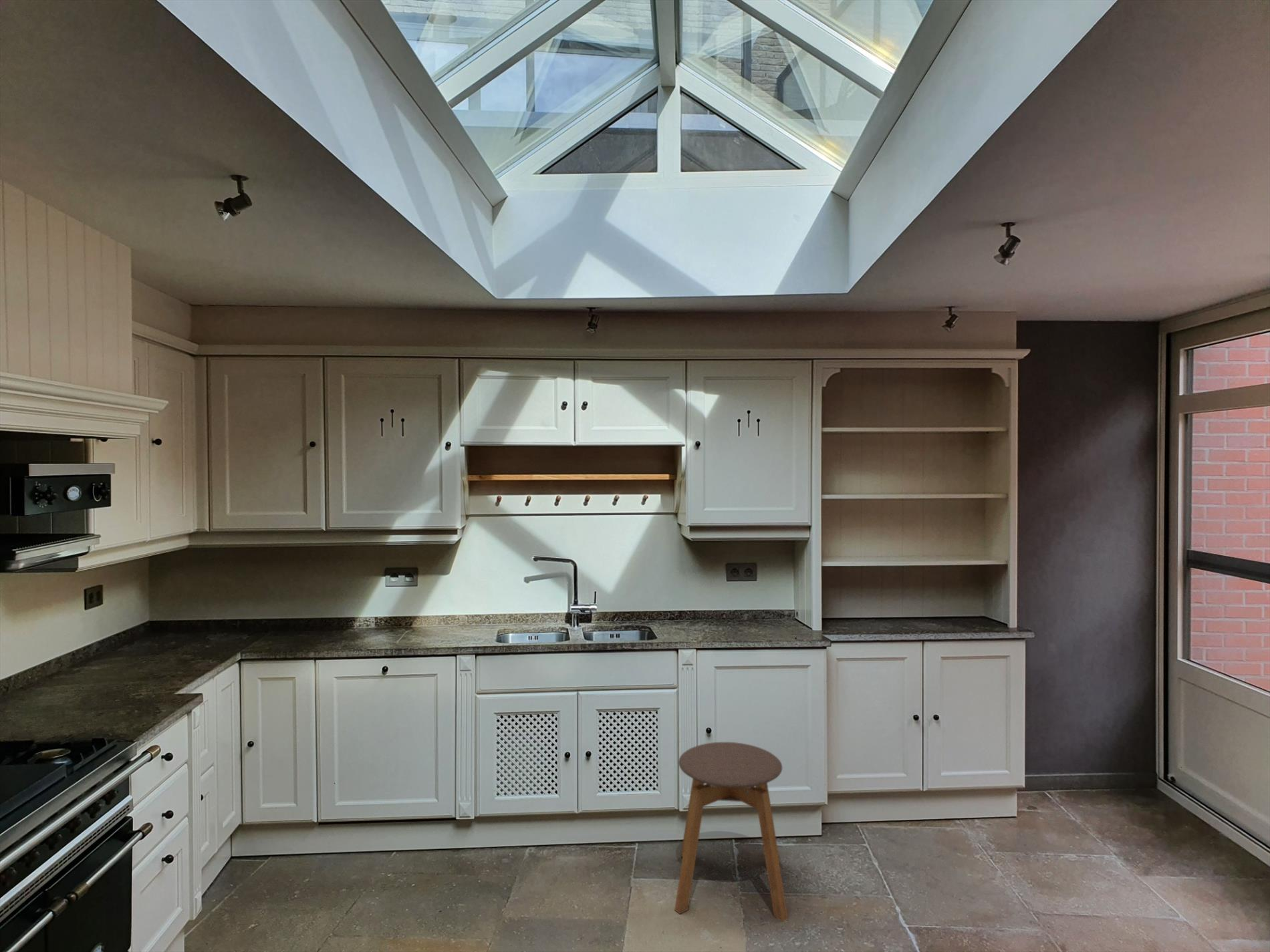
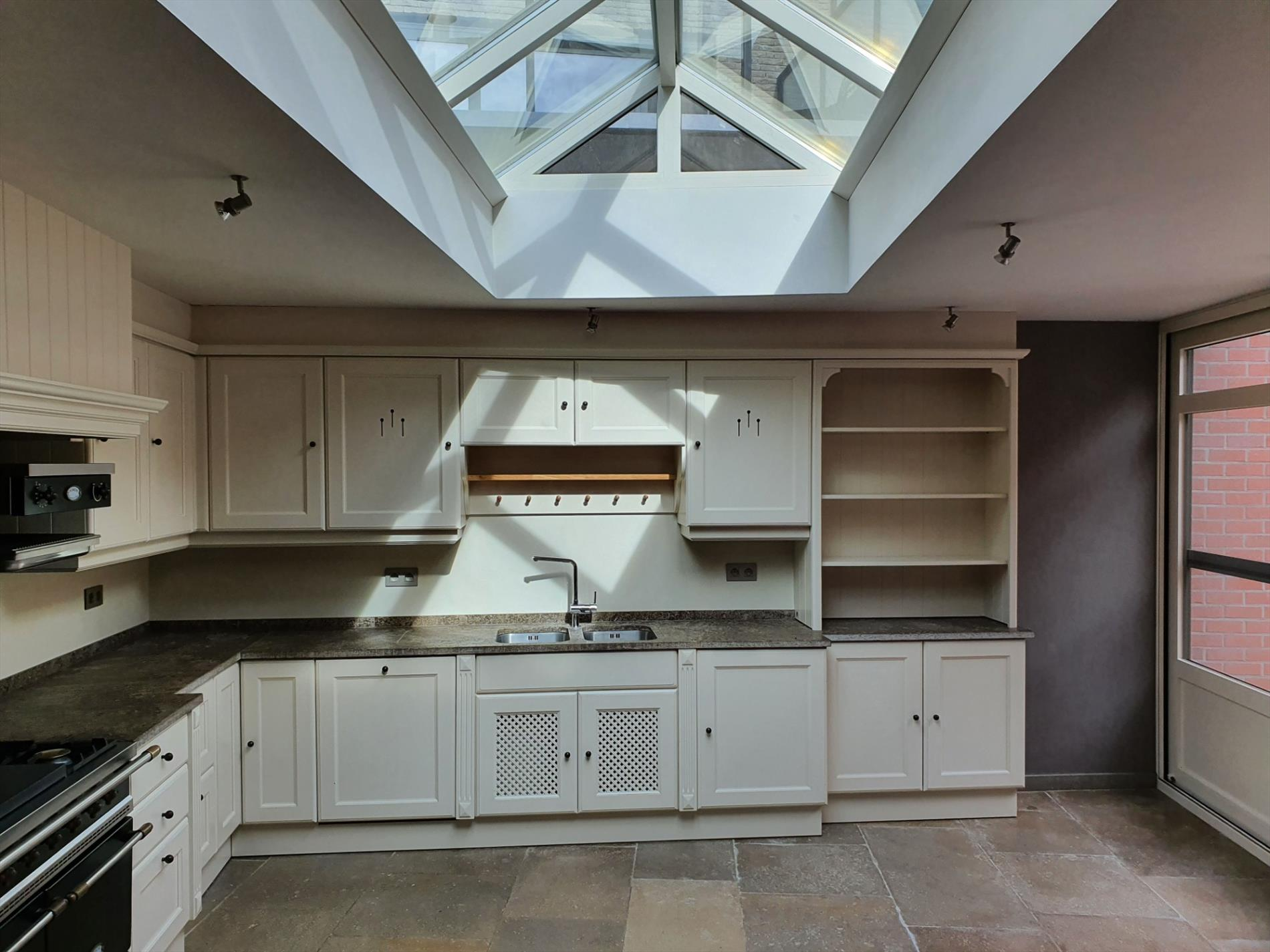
- stool (731, 801)
